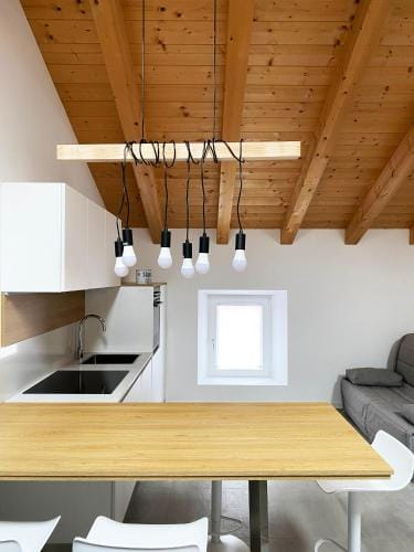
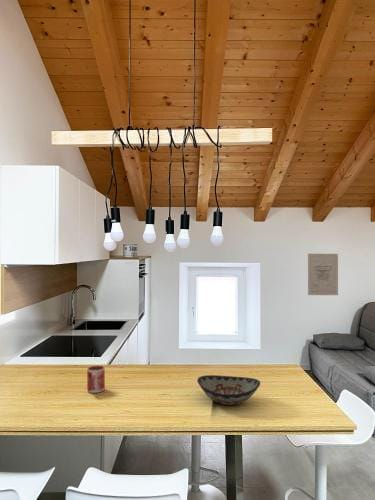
+ wall art (322, 274)
+ decorative bowl (228, 391)
+ mug (94, 380)
